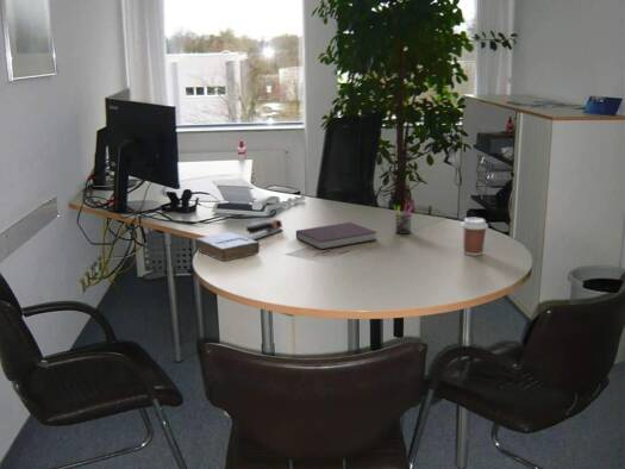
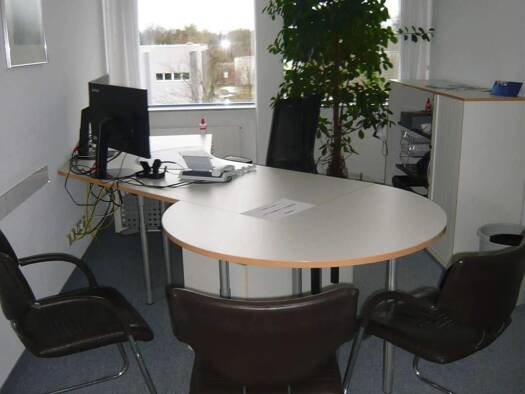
- stapler (264, 229)
- coffee cup (474, 236)
- notebook (336, 234)
- pen holder (401, 215)
- book (224, 244)
